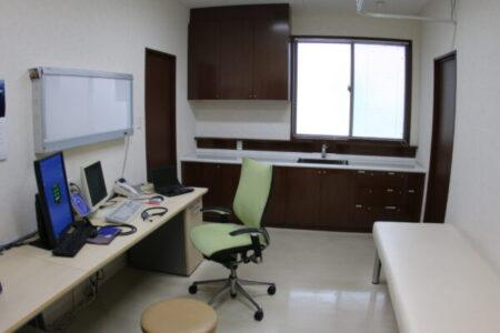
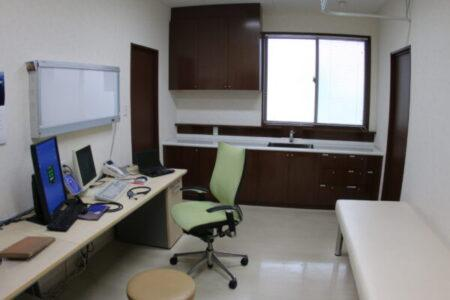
+ notebook (28, 246)
